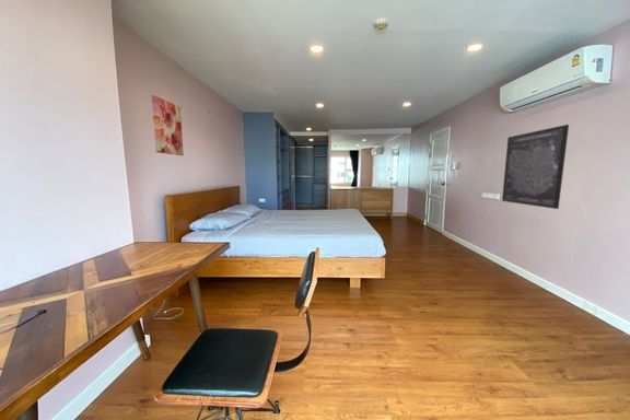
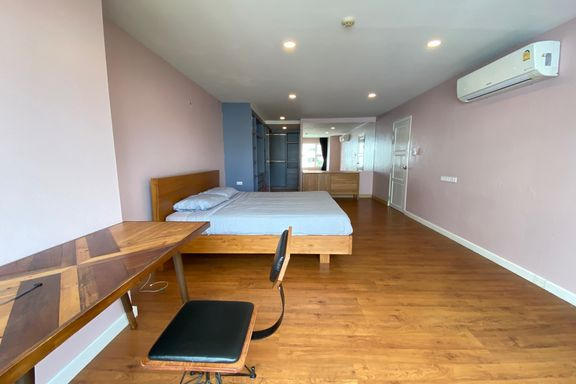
- wall art (168, 128)
- wall art (529, 168)
